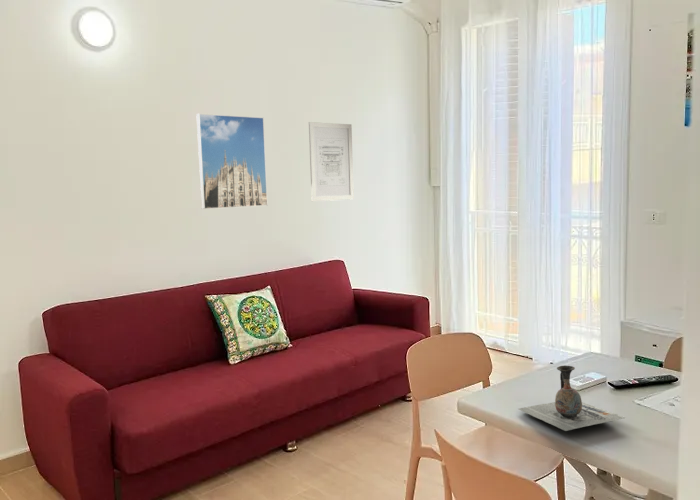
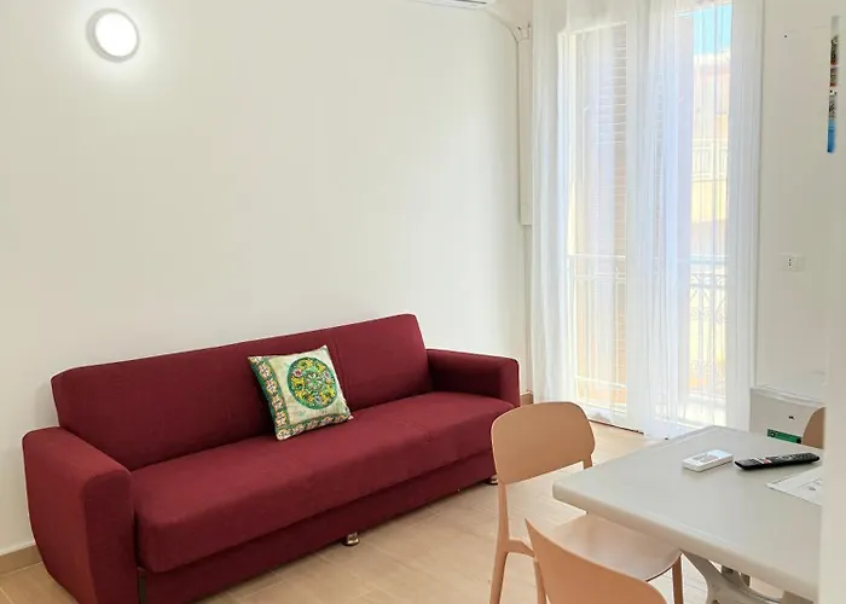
- decorative vase (569, 392)
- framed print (233, 161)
- wall art (332, 162)
